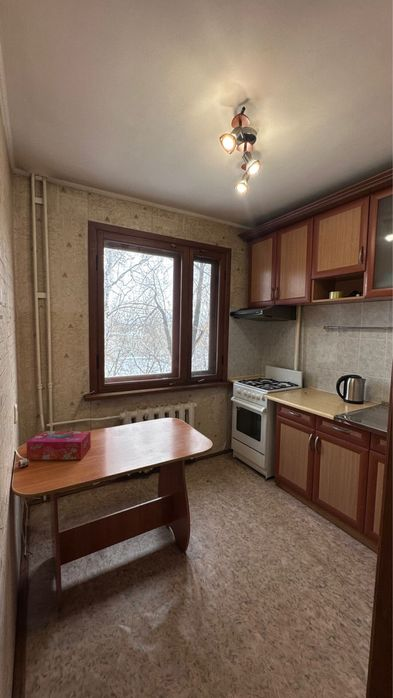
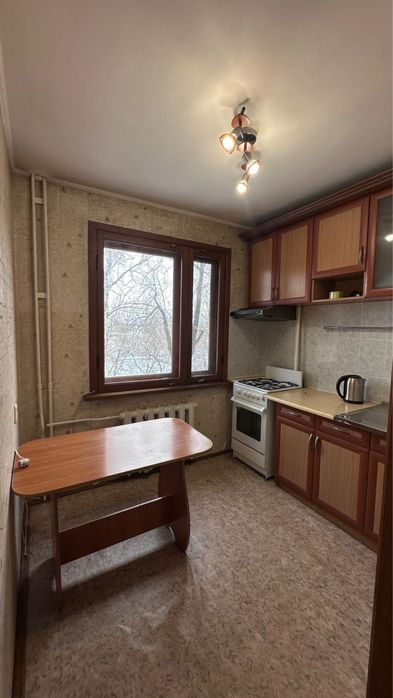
- tissue box (60, 444)
